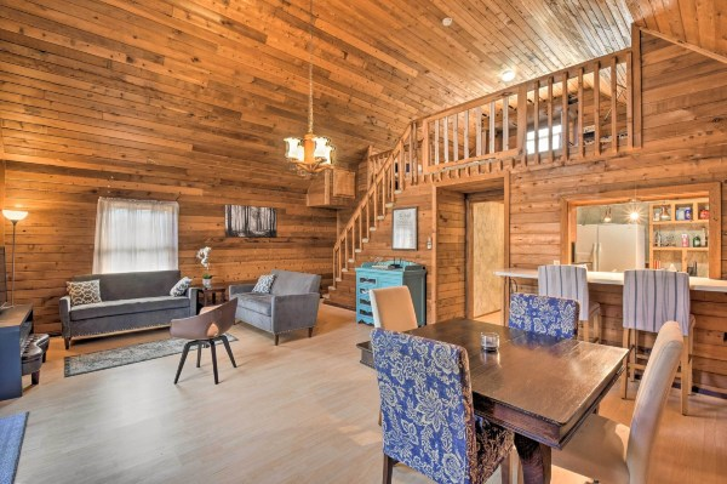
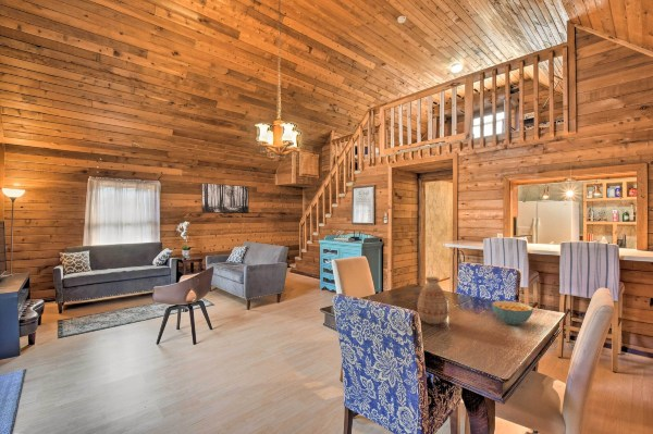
+ cereal bowl (512, 314)
+ vase (432, 300)
